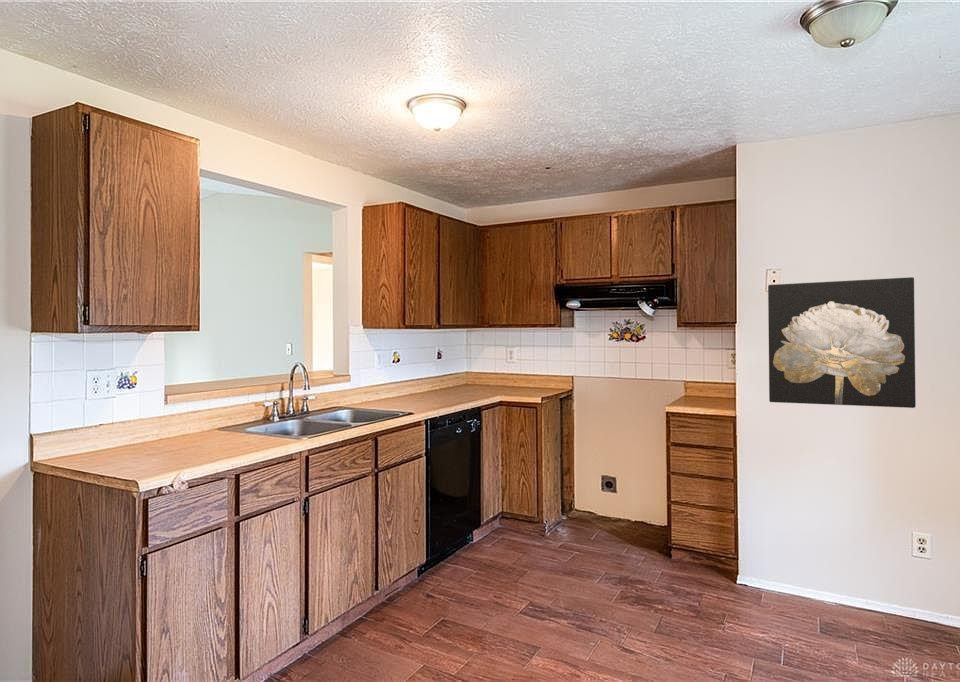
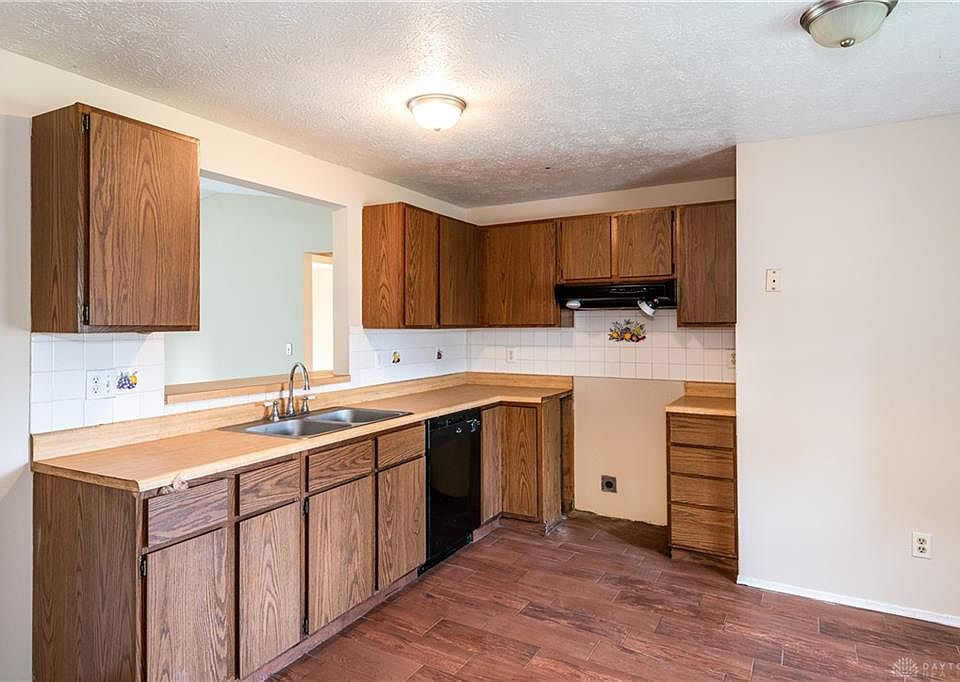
- wall art (837, 343)
